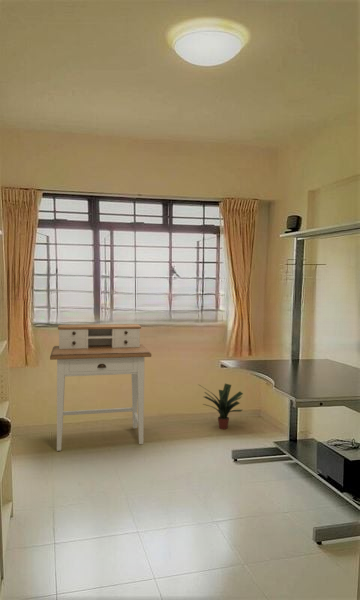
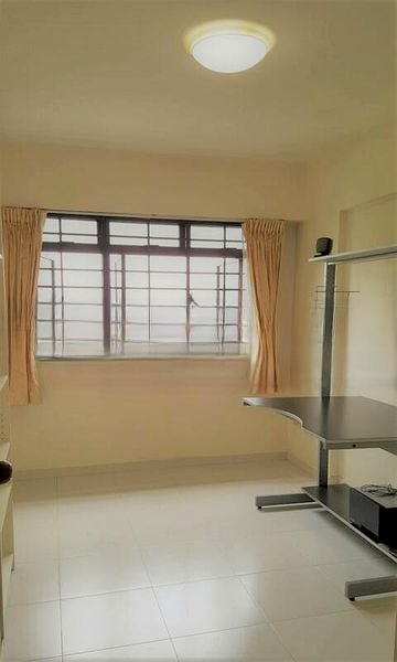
- potted plant (220, 405)
- desk (100, 374)
